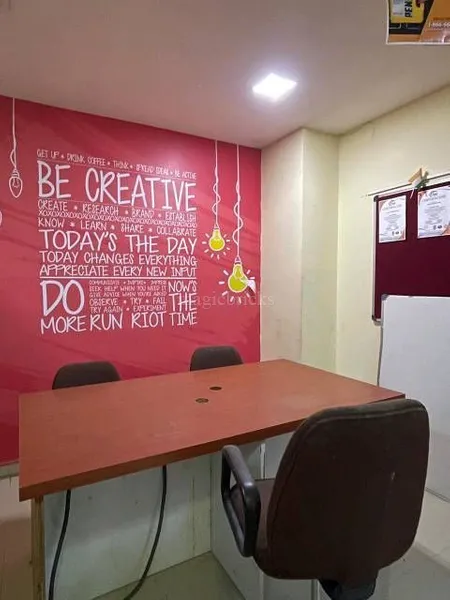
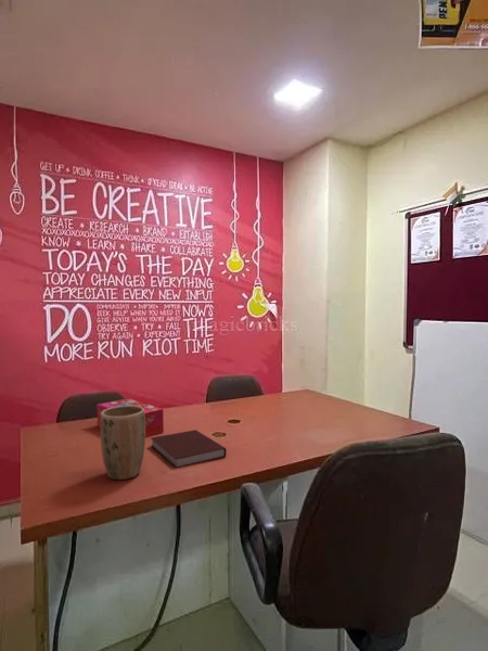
+ tissue box (129, 405)
+ plant pot (123, 442)
+ notebook (187, 446)
